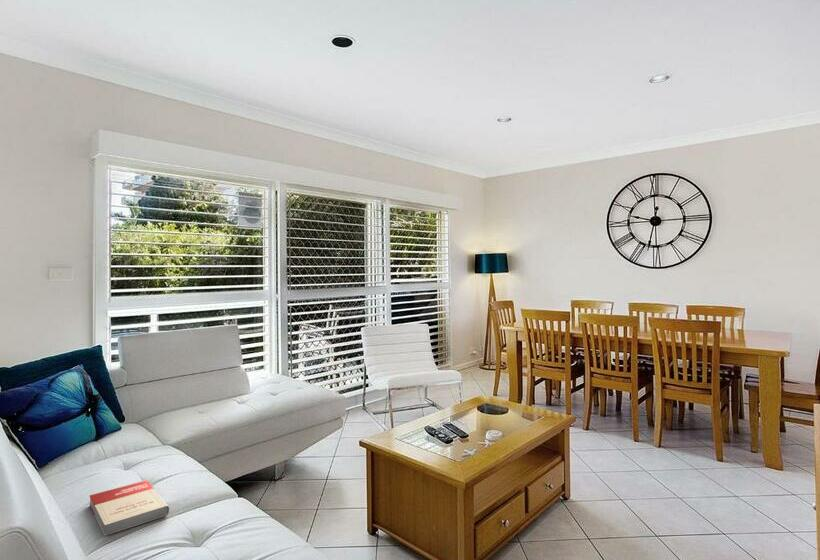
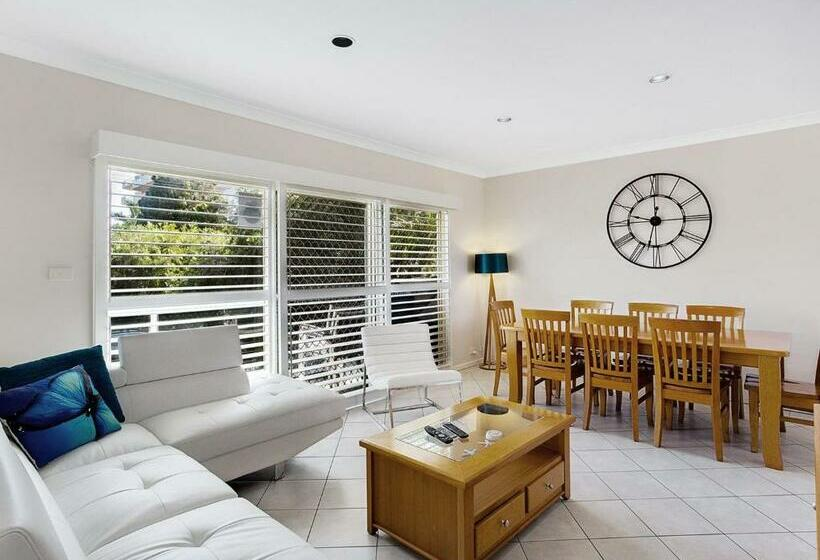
- book (128, 504)
